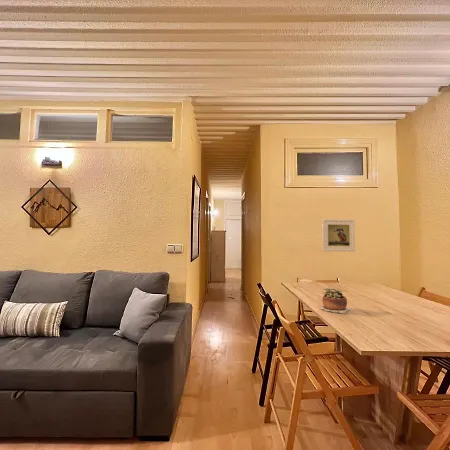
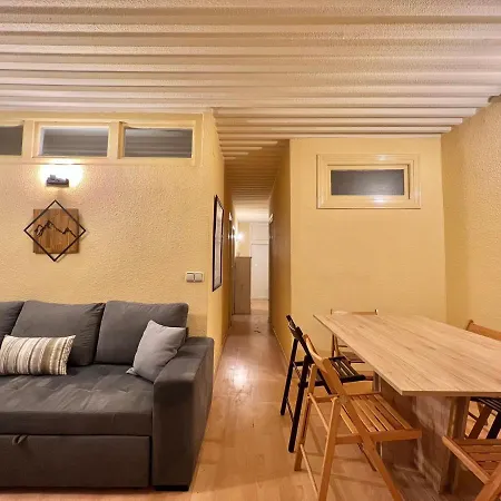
- succulent plant (334, 298)
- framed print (338, 235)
